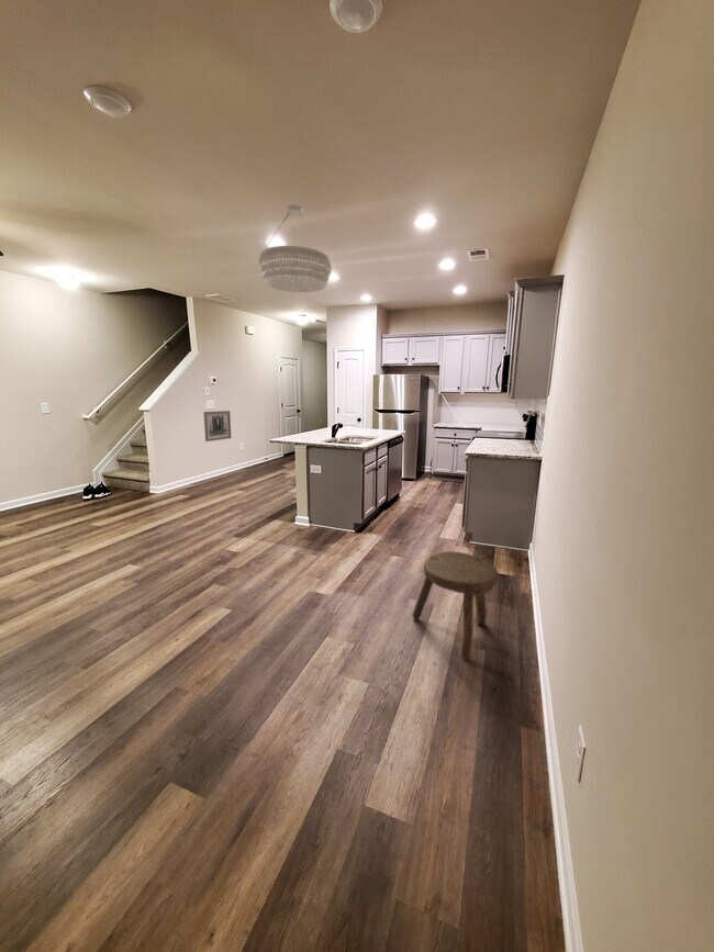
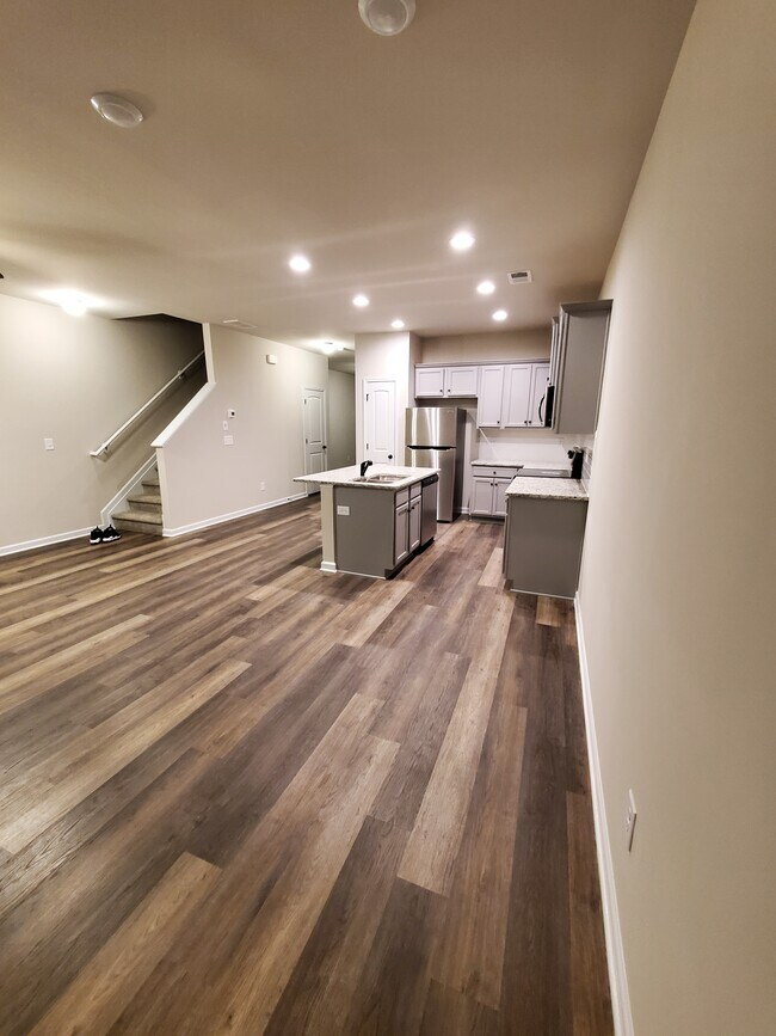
- wall art (217, 425)
- stool (454, 591)
- chandelier (294, 247)
